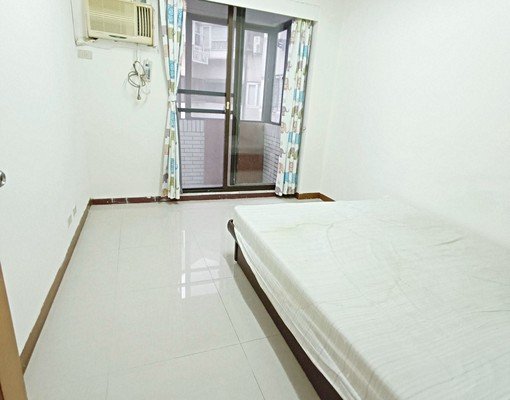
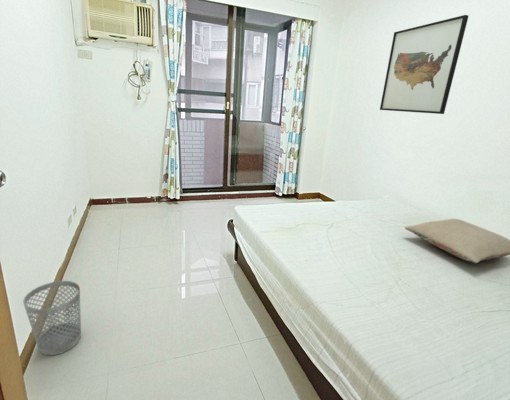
+ pillow (462, 238)
+ wall art (417, 70)
+ wastebasket (57, 317)
